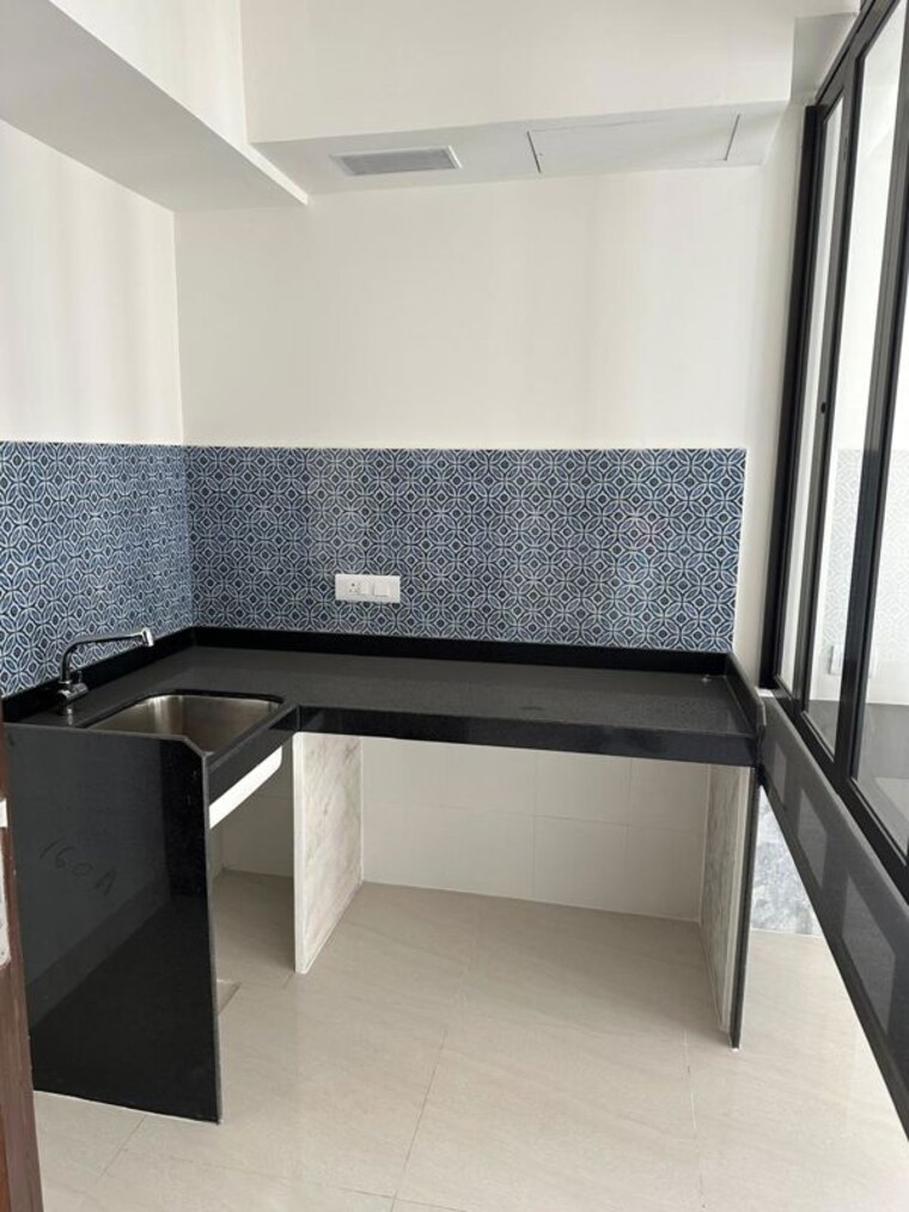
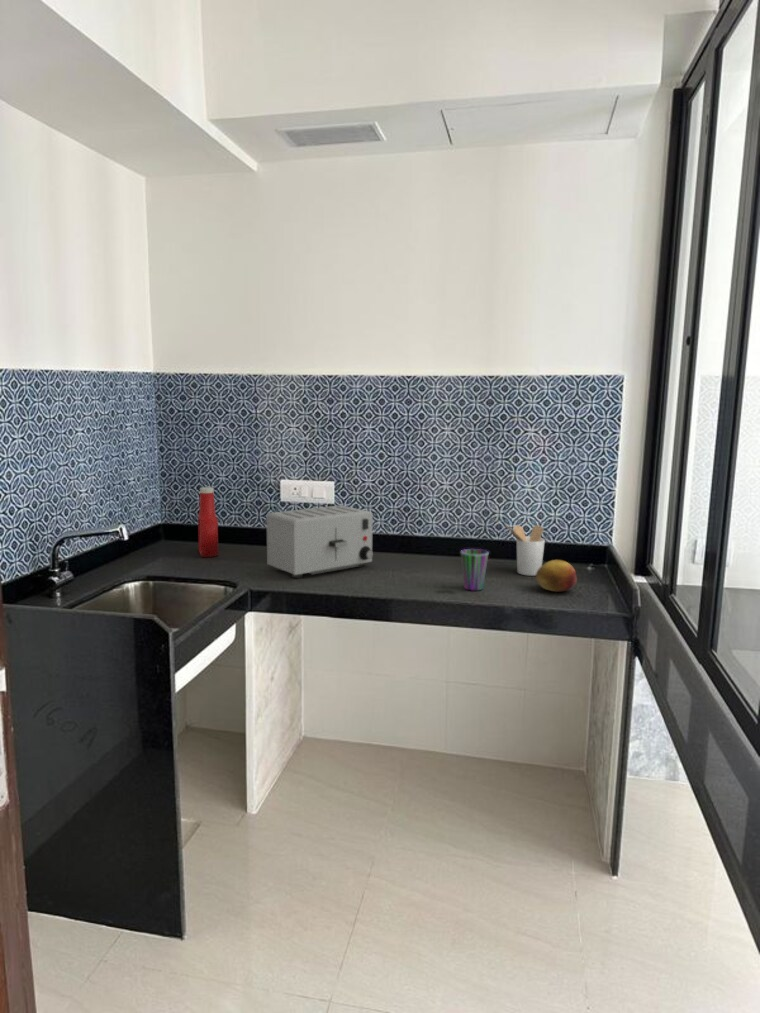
+ toaster (322, 540)
+ fruit (556, 575)
+ soap bottle (207, 520)
+ utensil holder (523, 548)
+ cup (474, 570)
